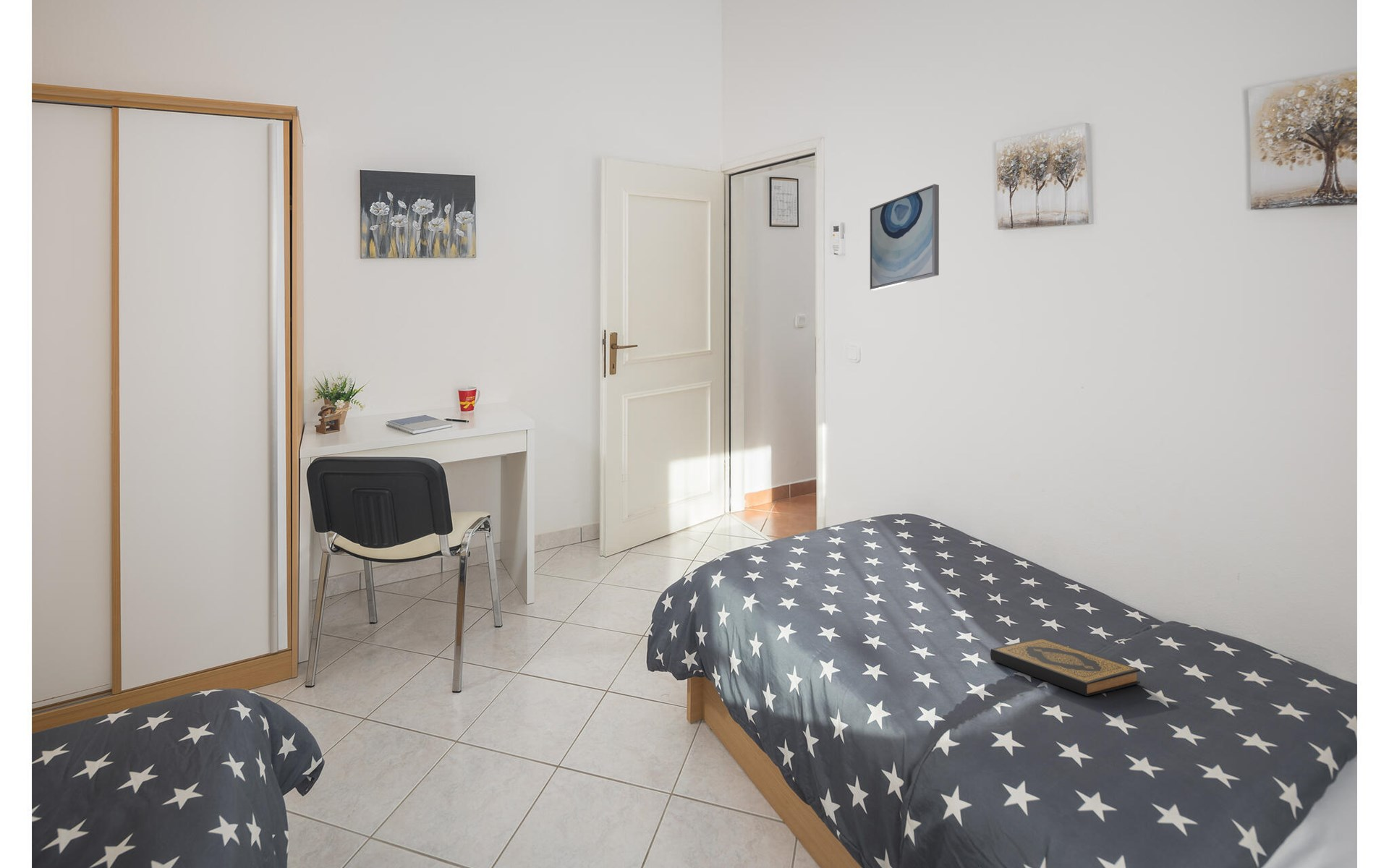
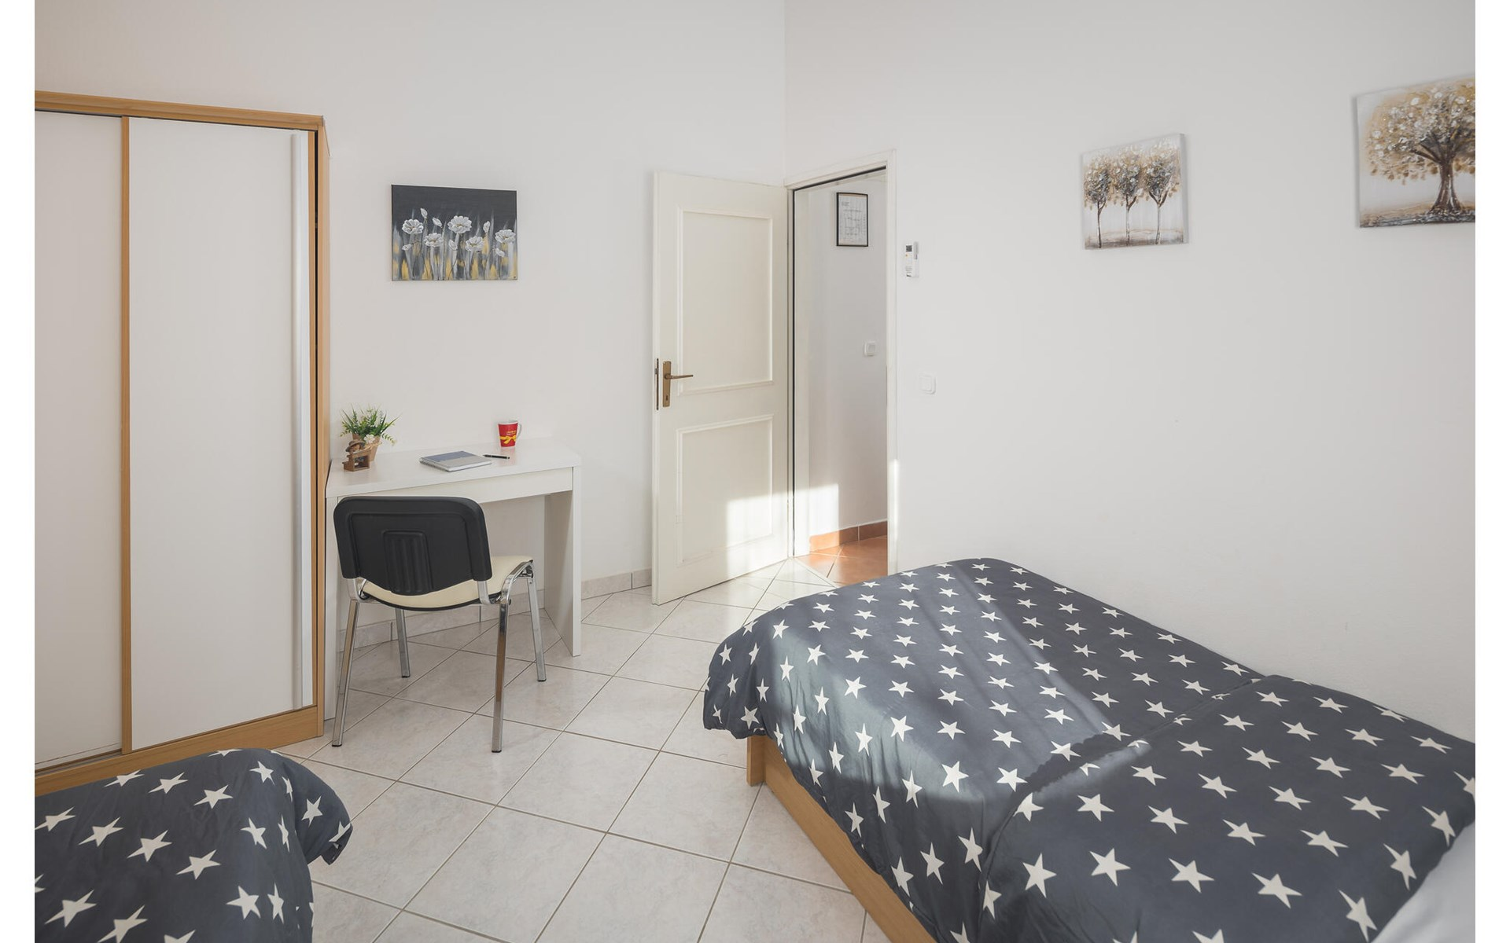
- hardback book (1061, 664)
- wall art (902, 239)
